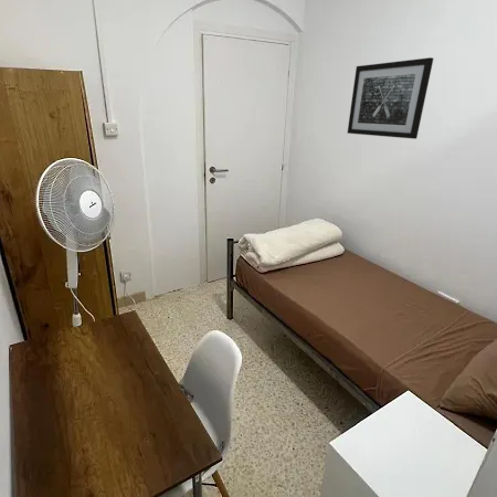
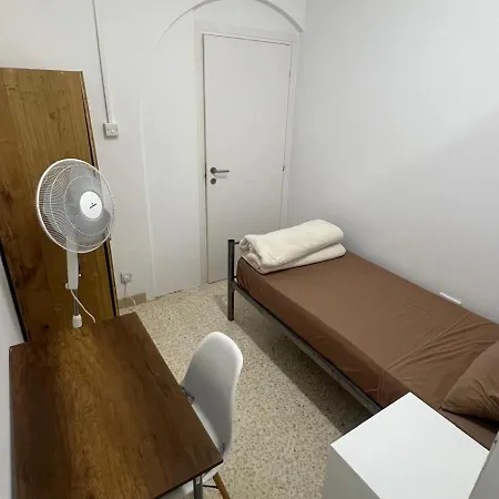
- wall art (384, 101)
